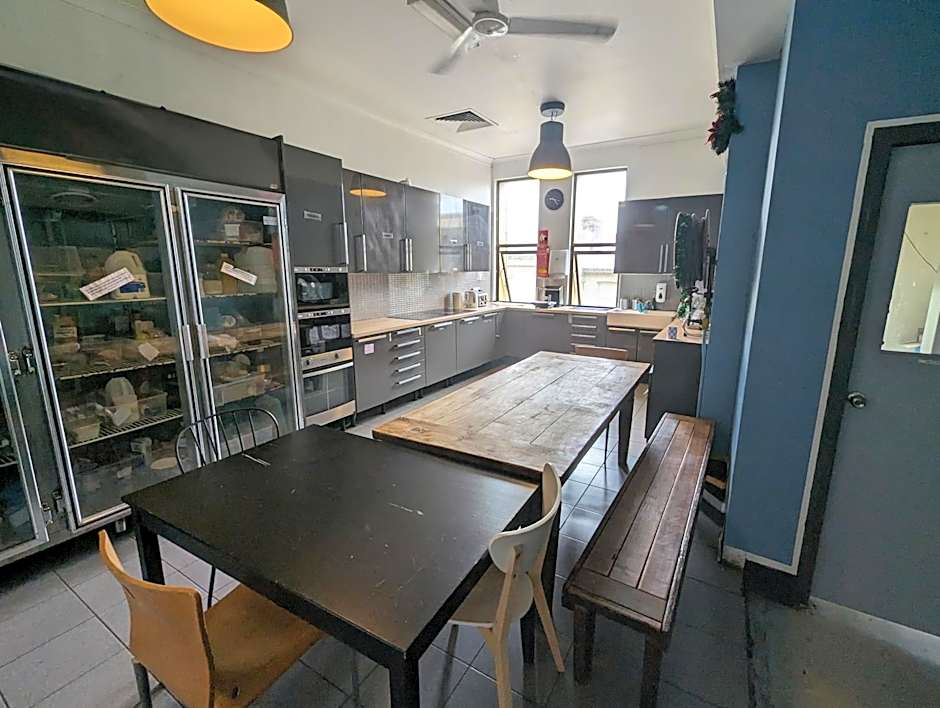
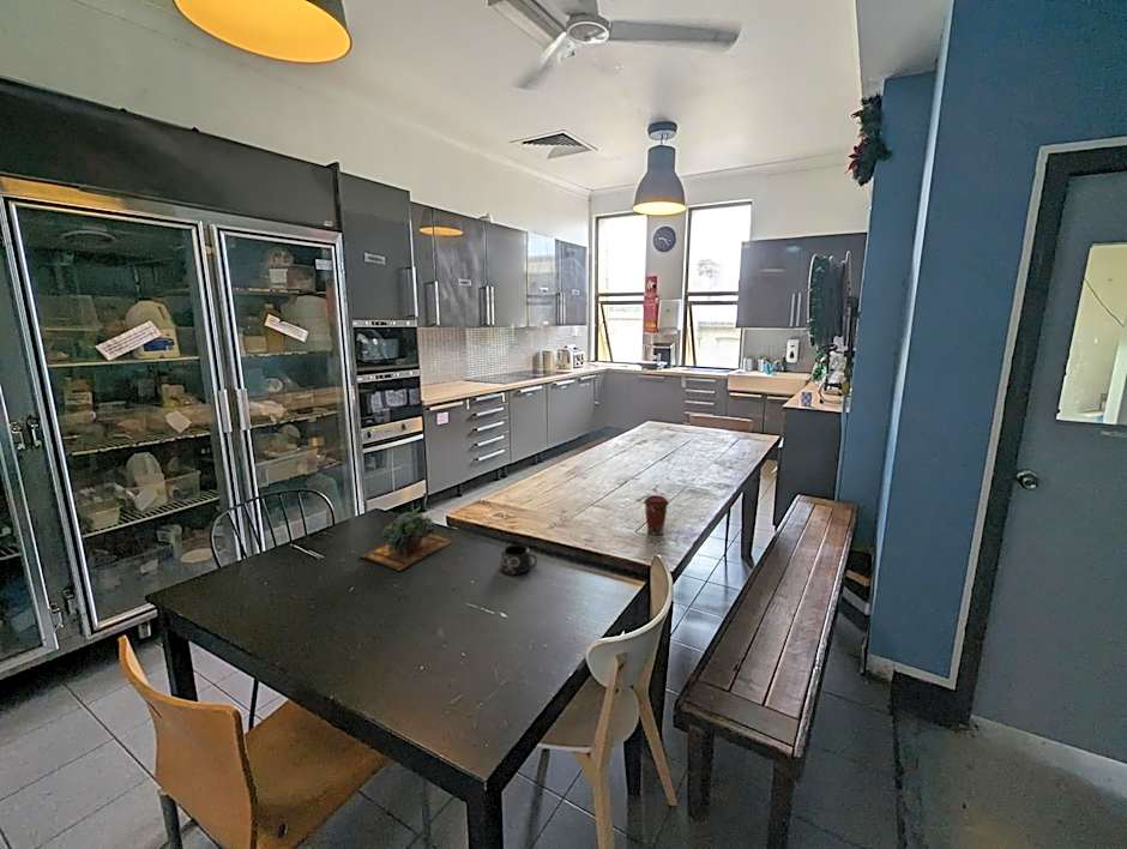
+ coffee cup (656, 514)
+ succulent plant (406, 530)
+ mug (519, 559)
